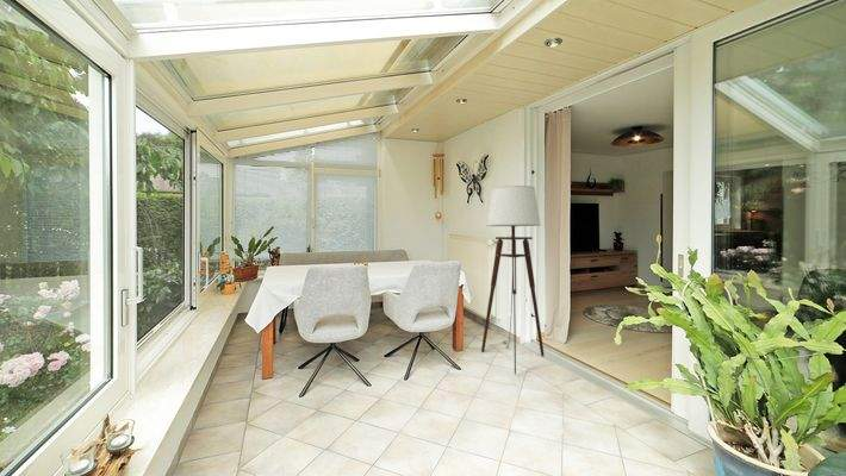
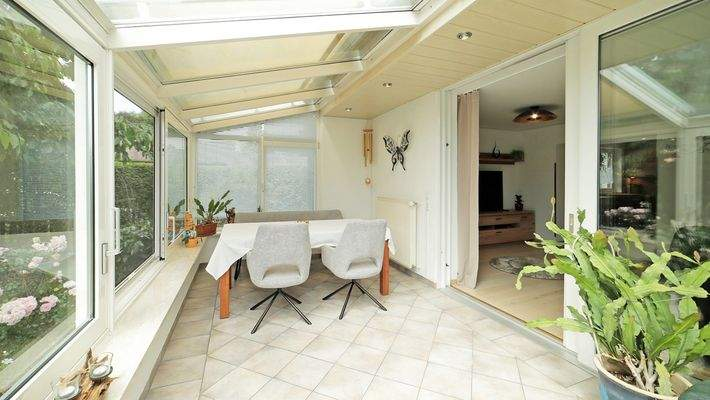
- floor lamp (512, 273)
